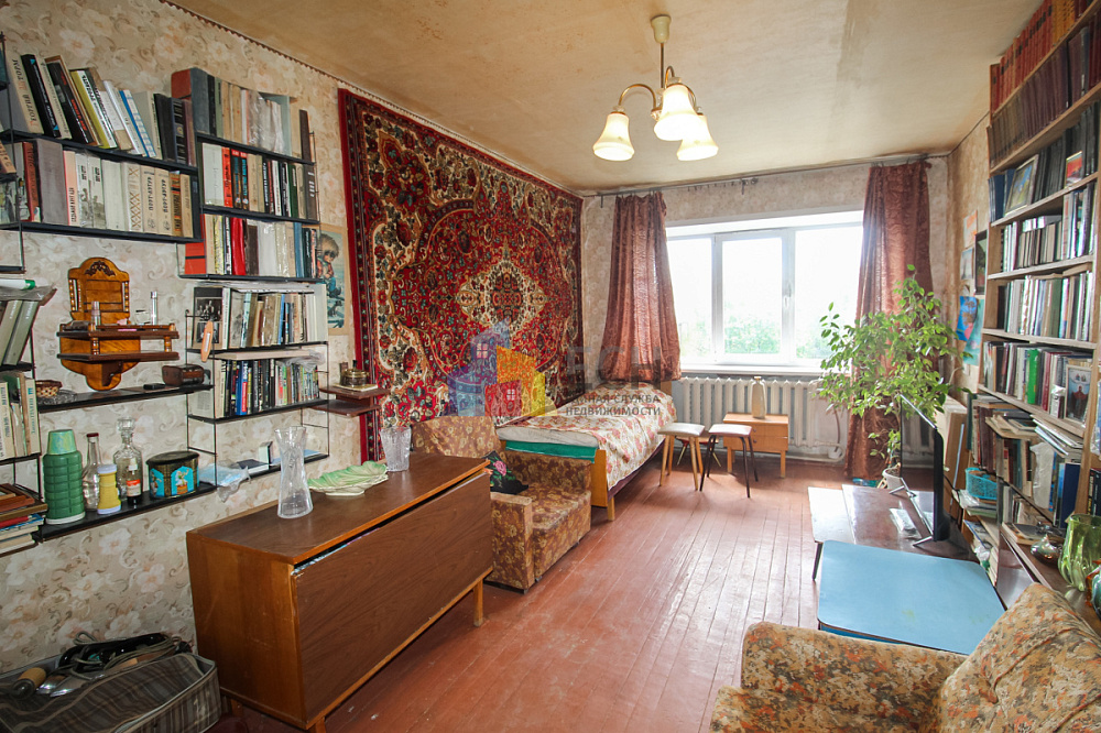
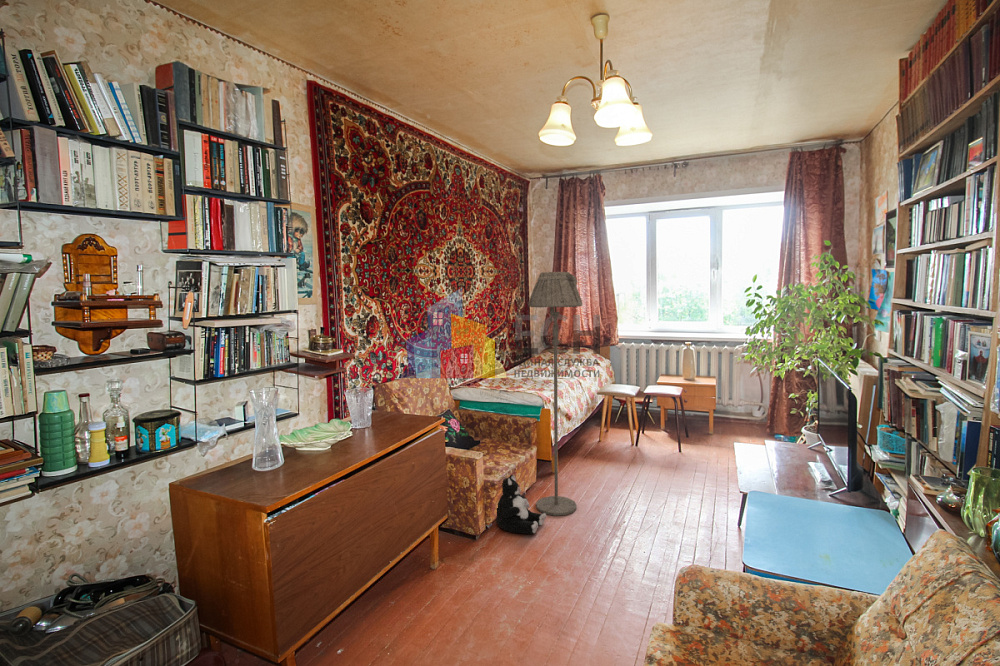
+ plush toy (518, 502)
+ floor lamp (555, 391)
